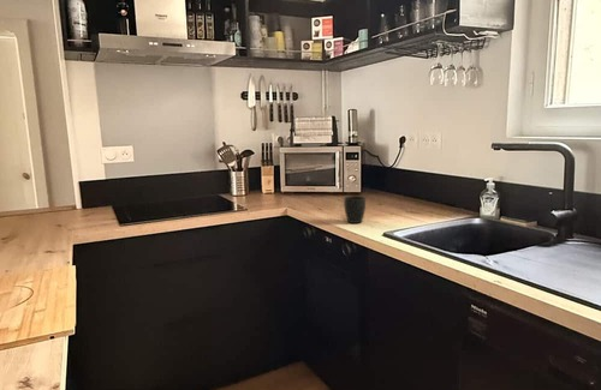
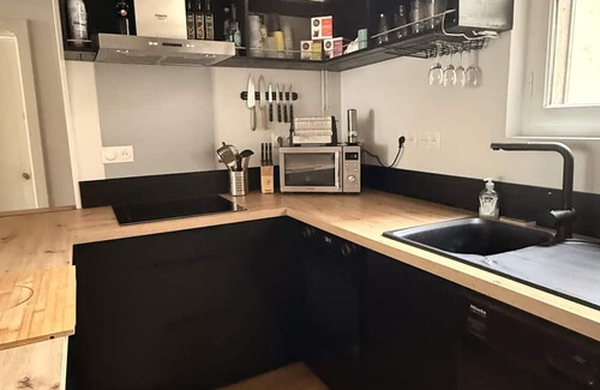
- mug (356, 209)
